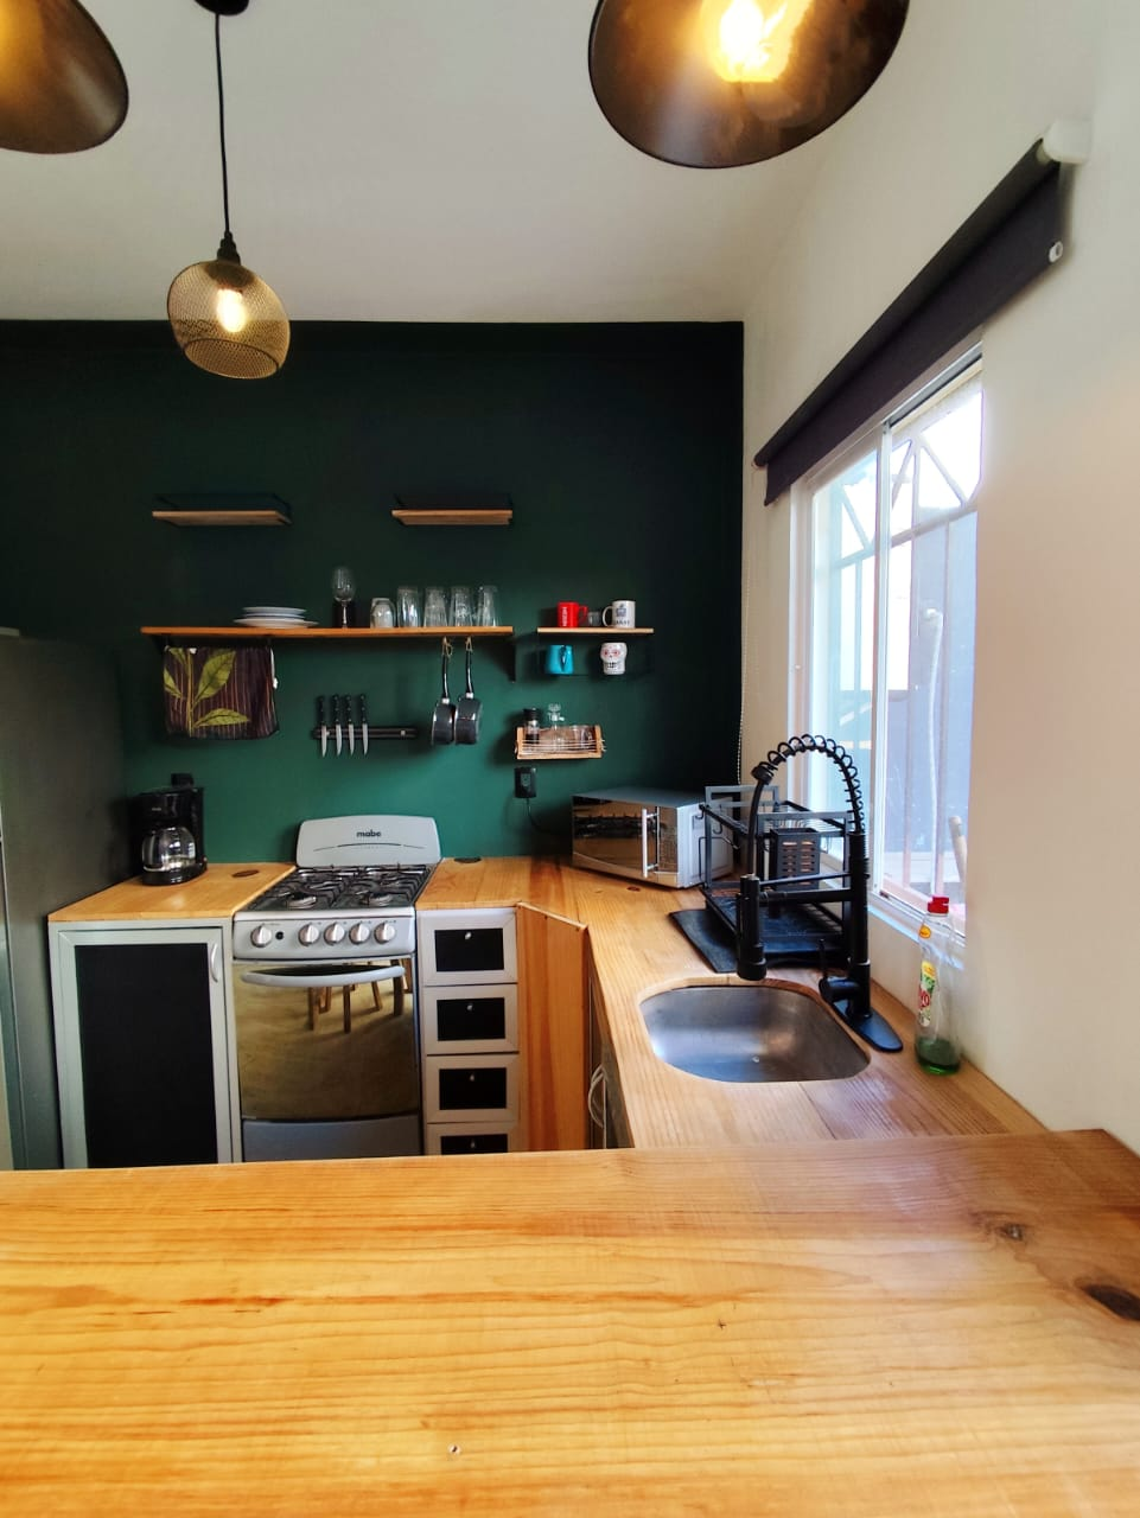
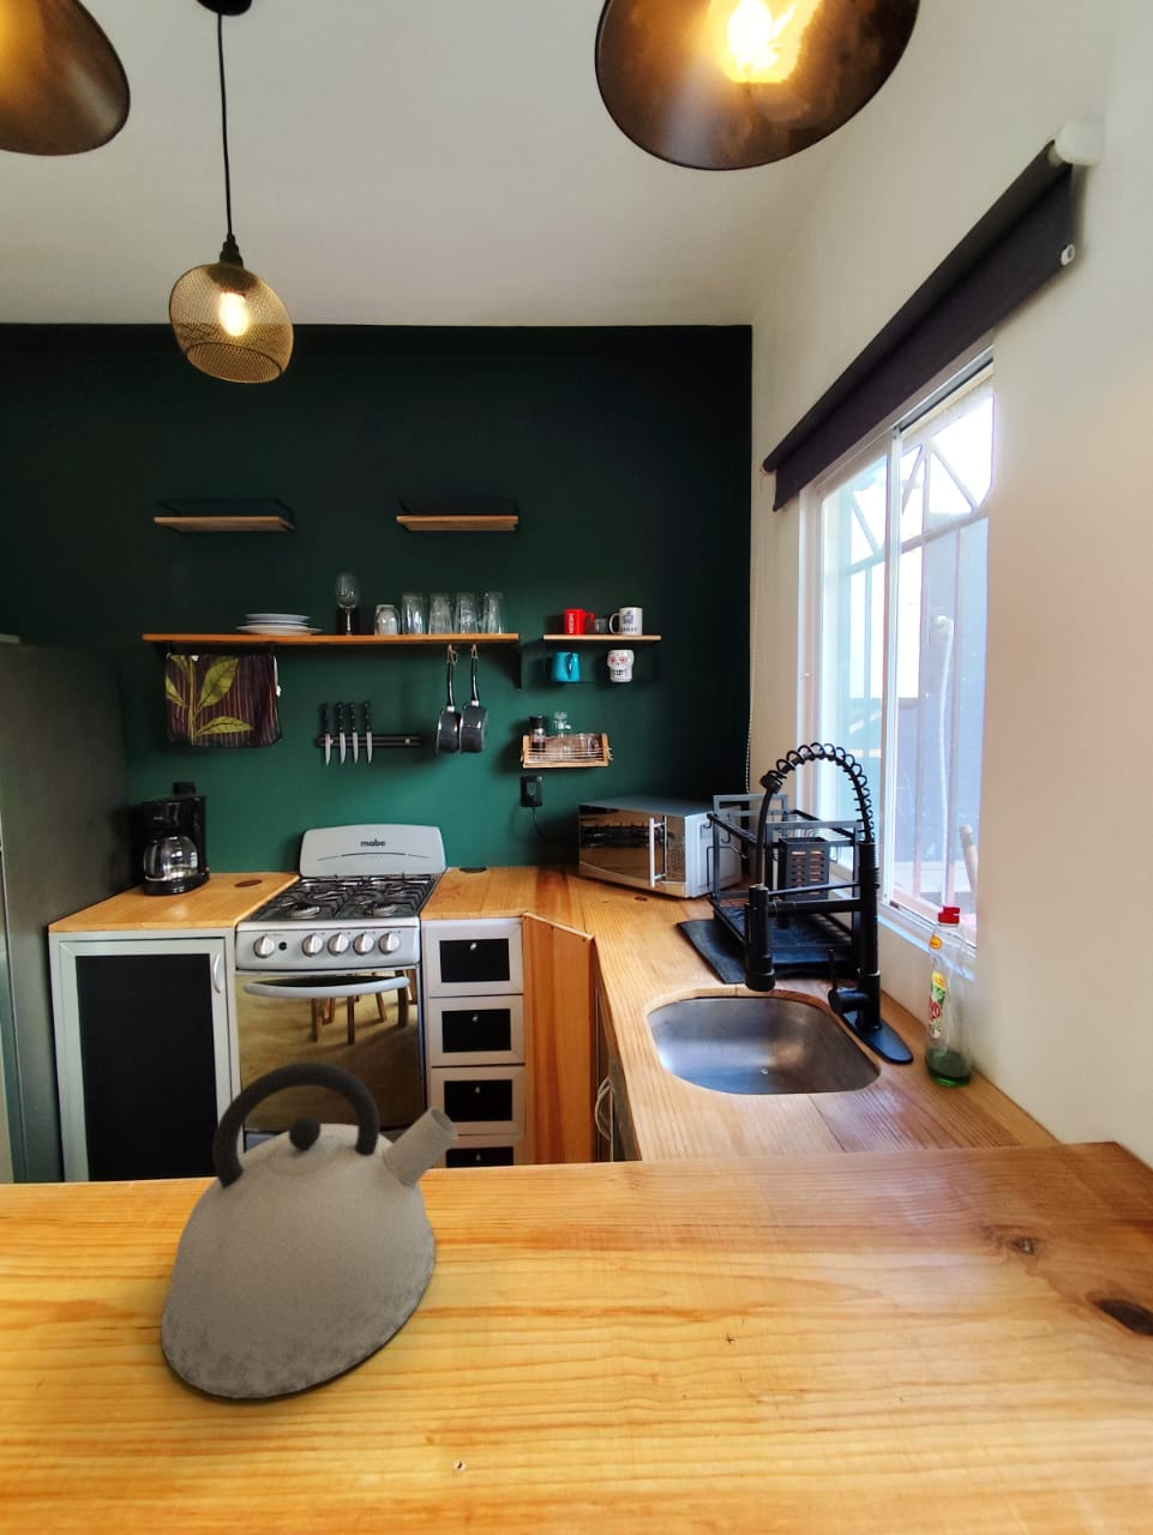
+ kettle (317, 1167)
